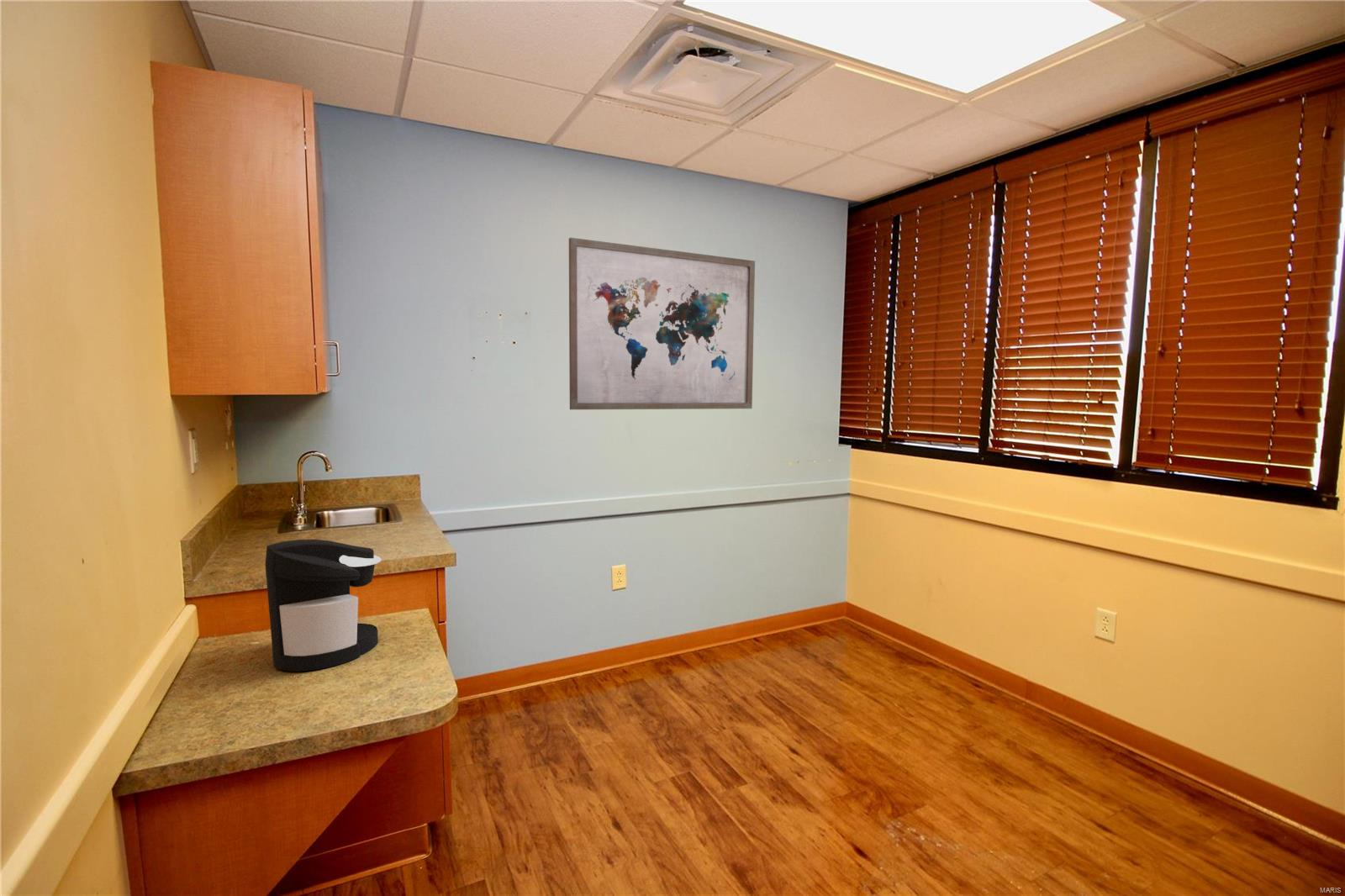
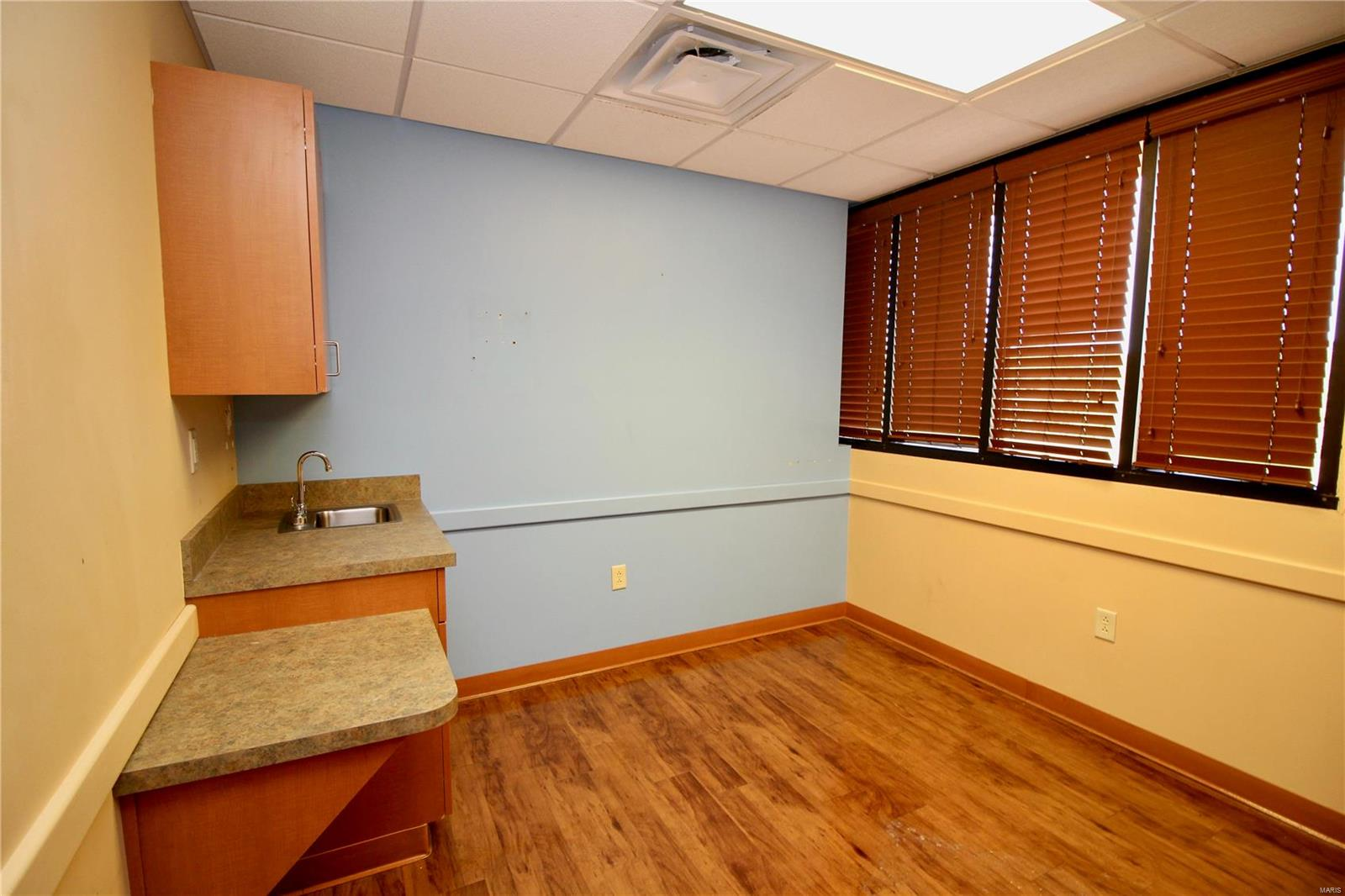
- coffee maker (327, 594)
- wall art (667, 330)
